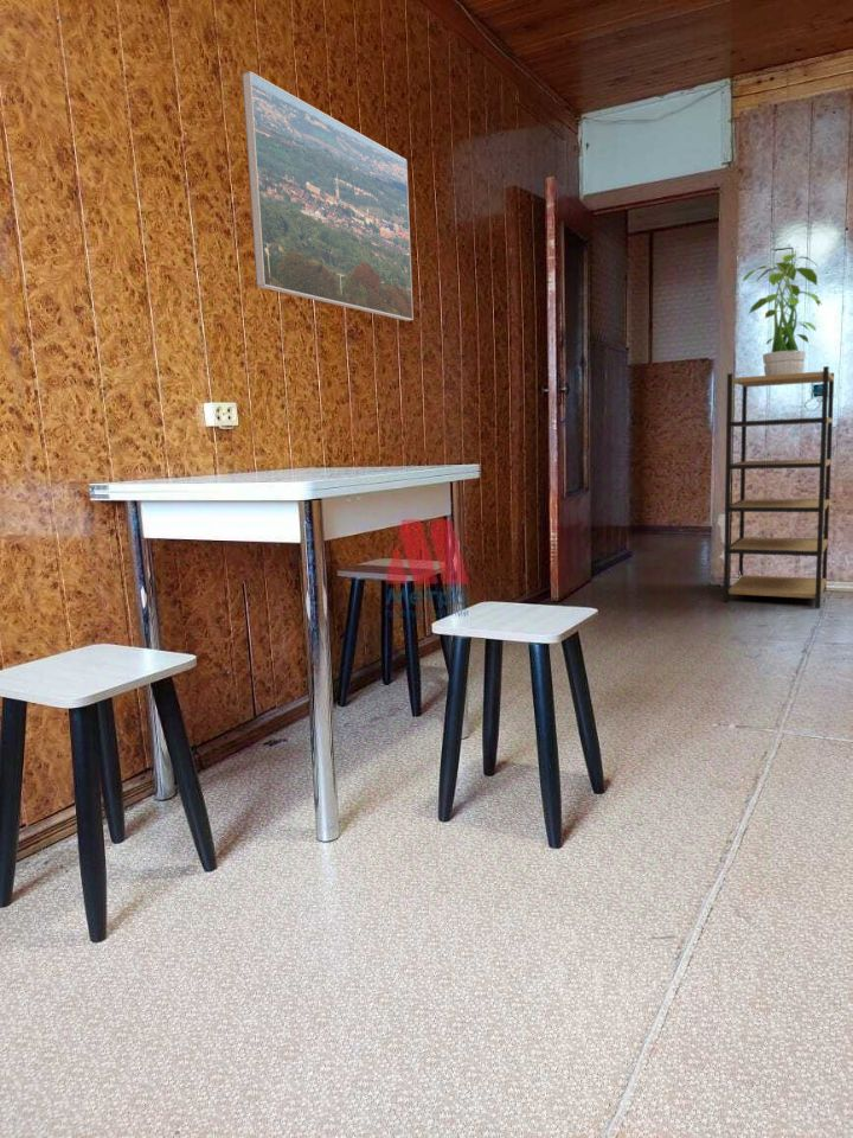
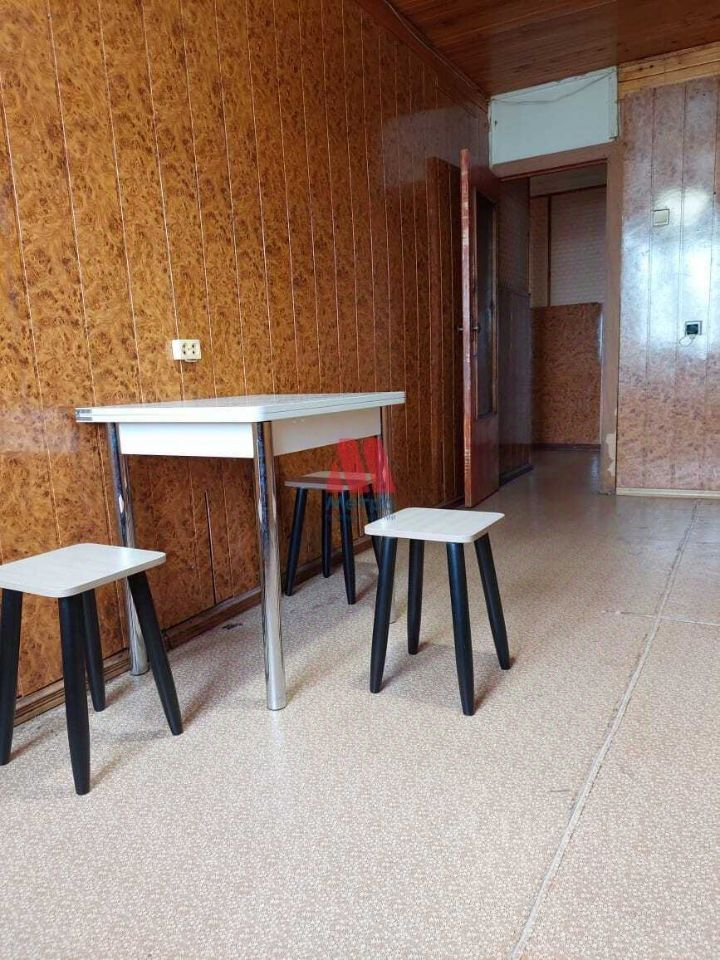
- shelving unit (778, 499)
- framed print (340, 215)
- potted plant (781, 317)
